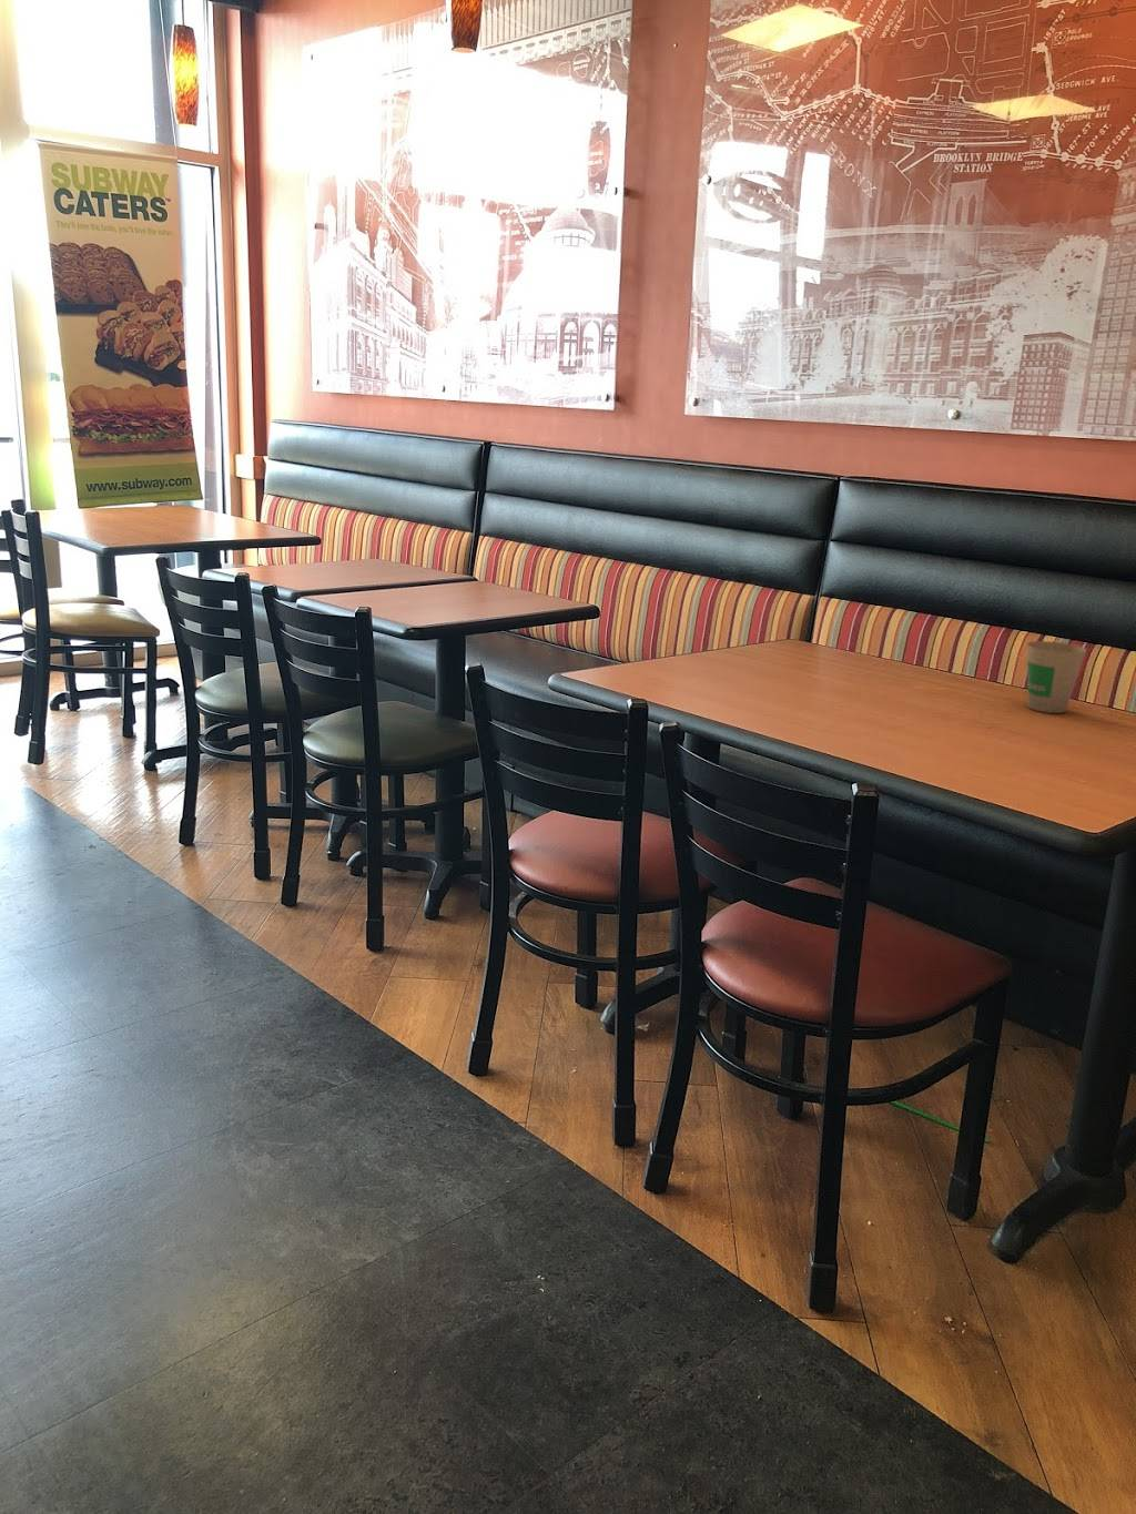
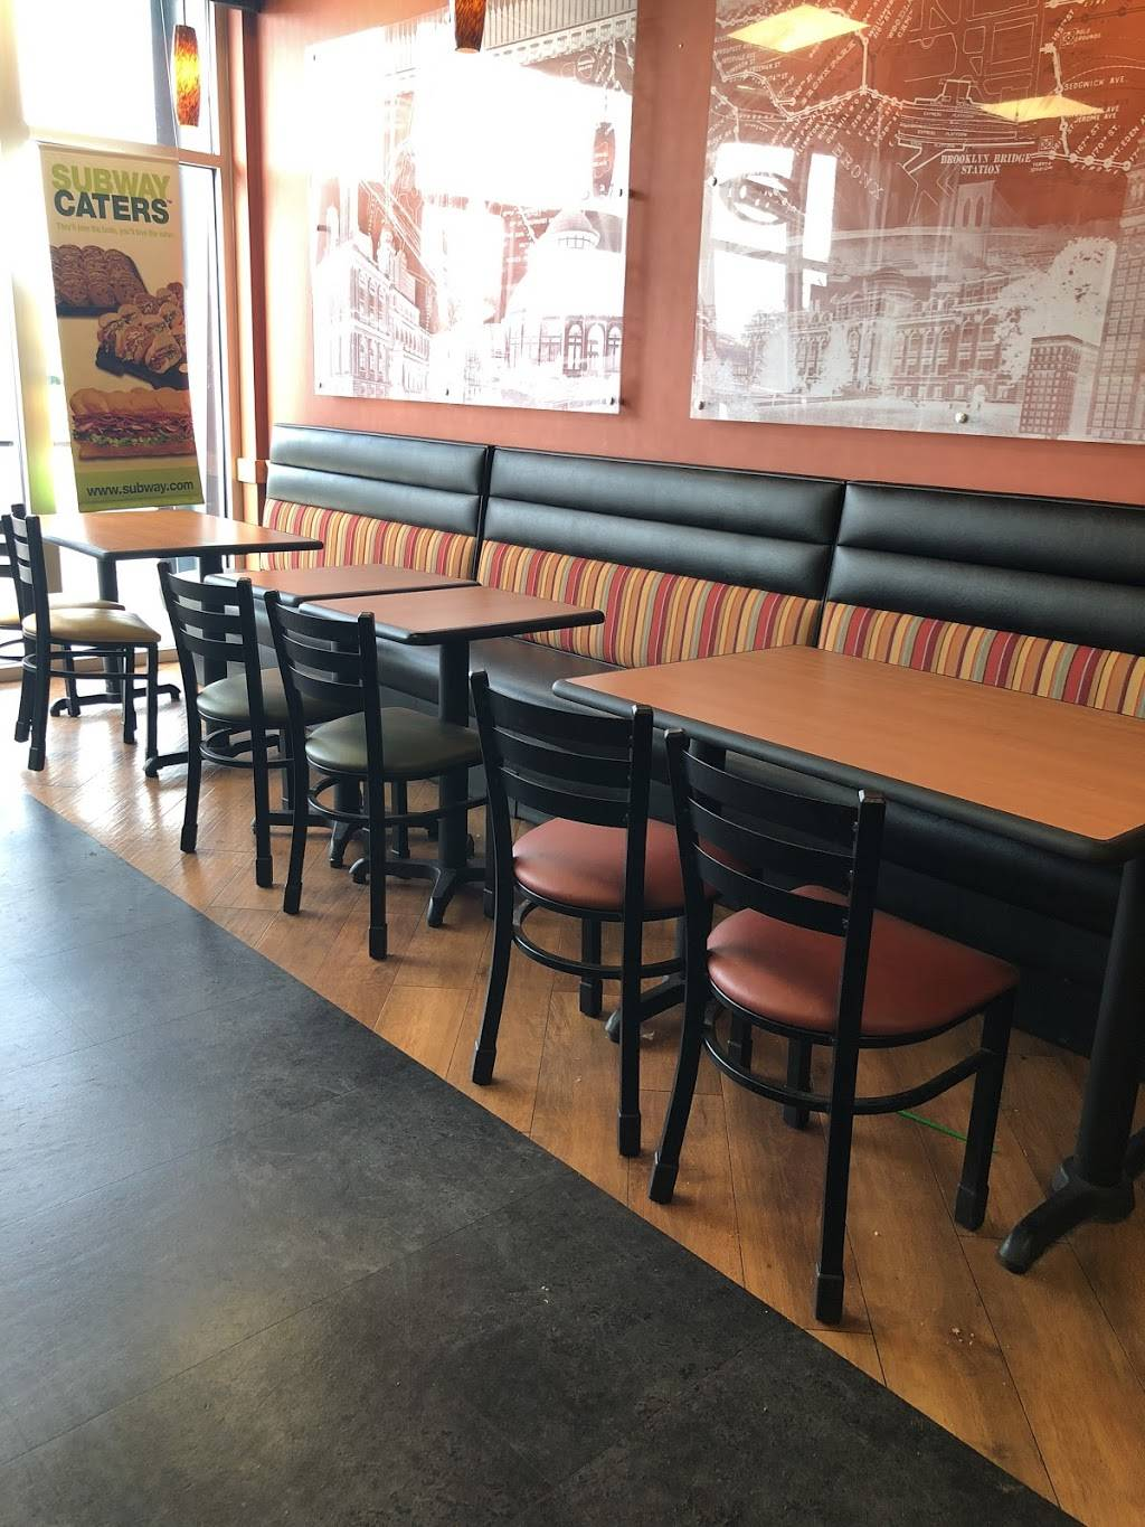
- paper cup (1050, 678)
